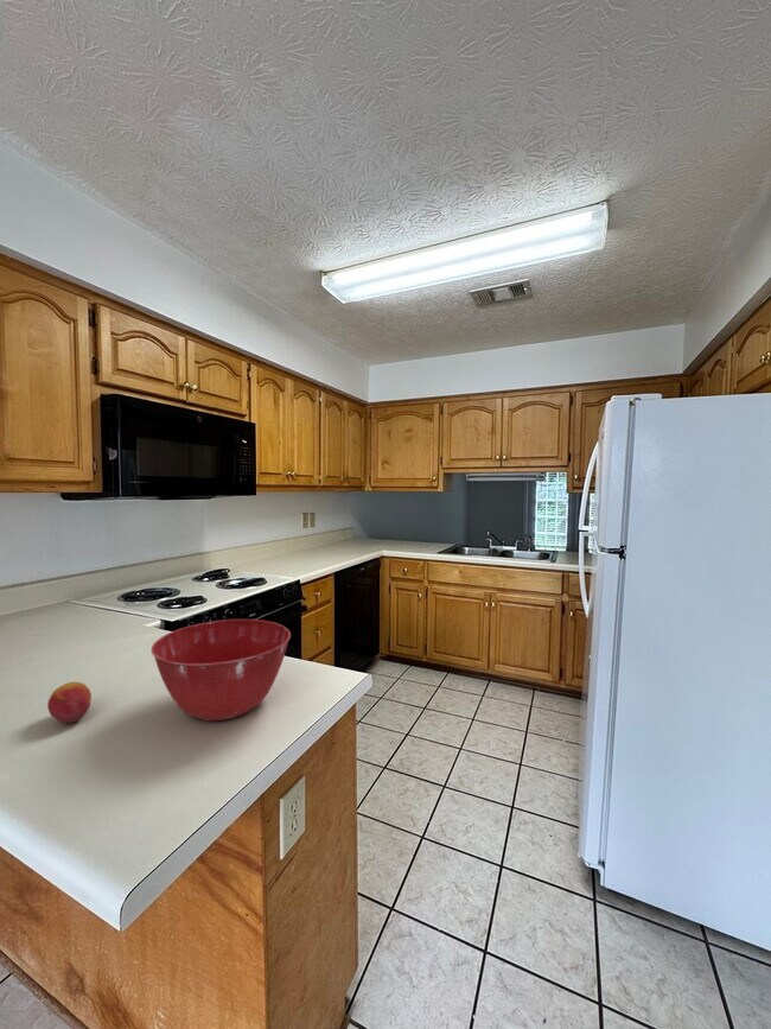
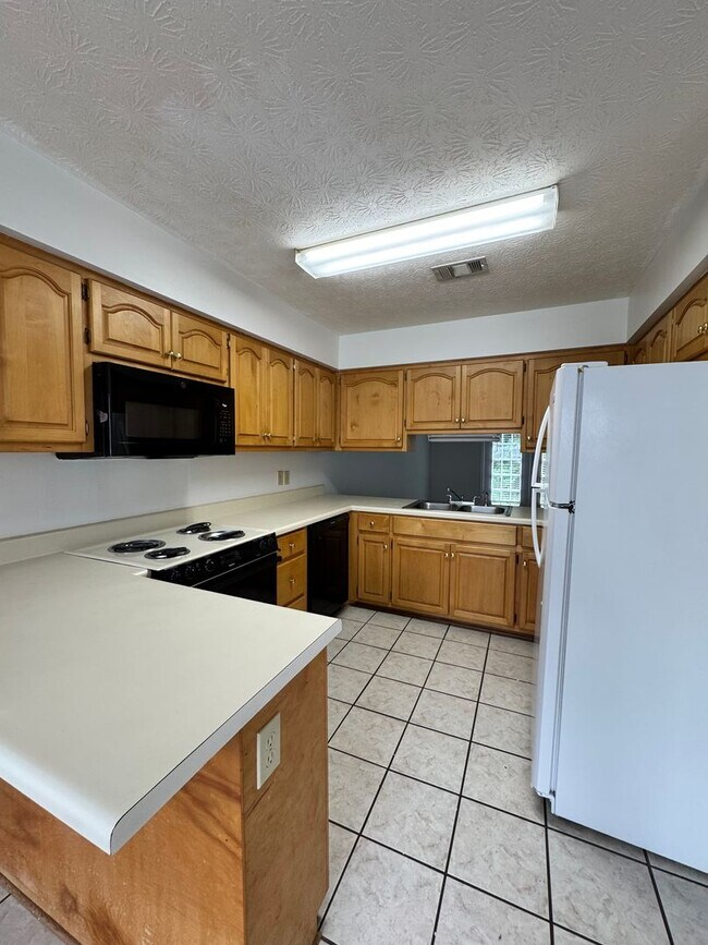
- mixing bowl (224, 671)
- fruit (70, 700)
